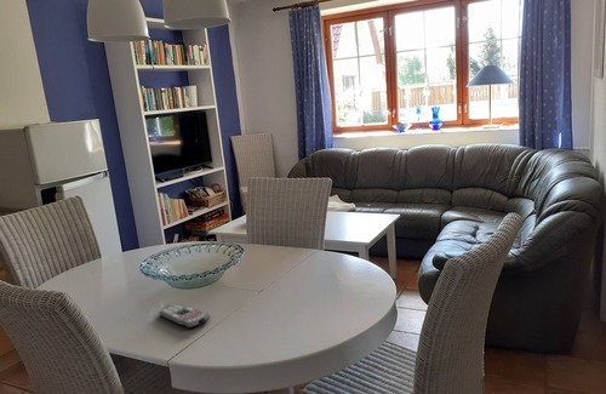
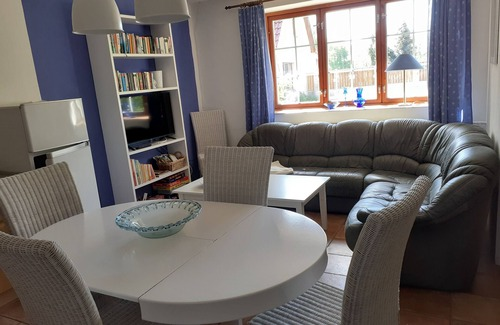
- remote control (183, 314)
